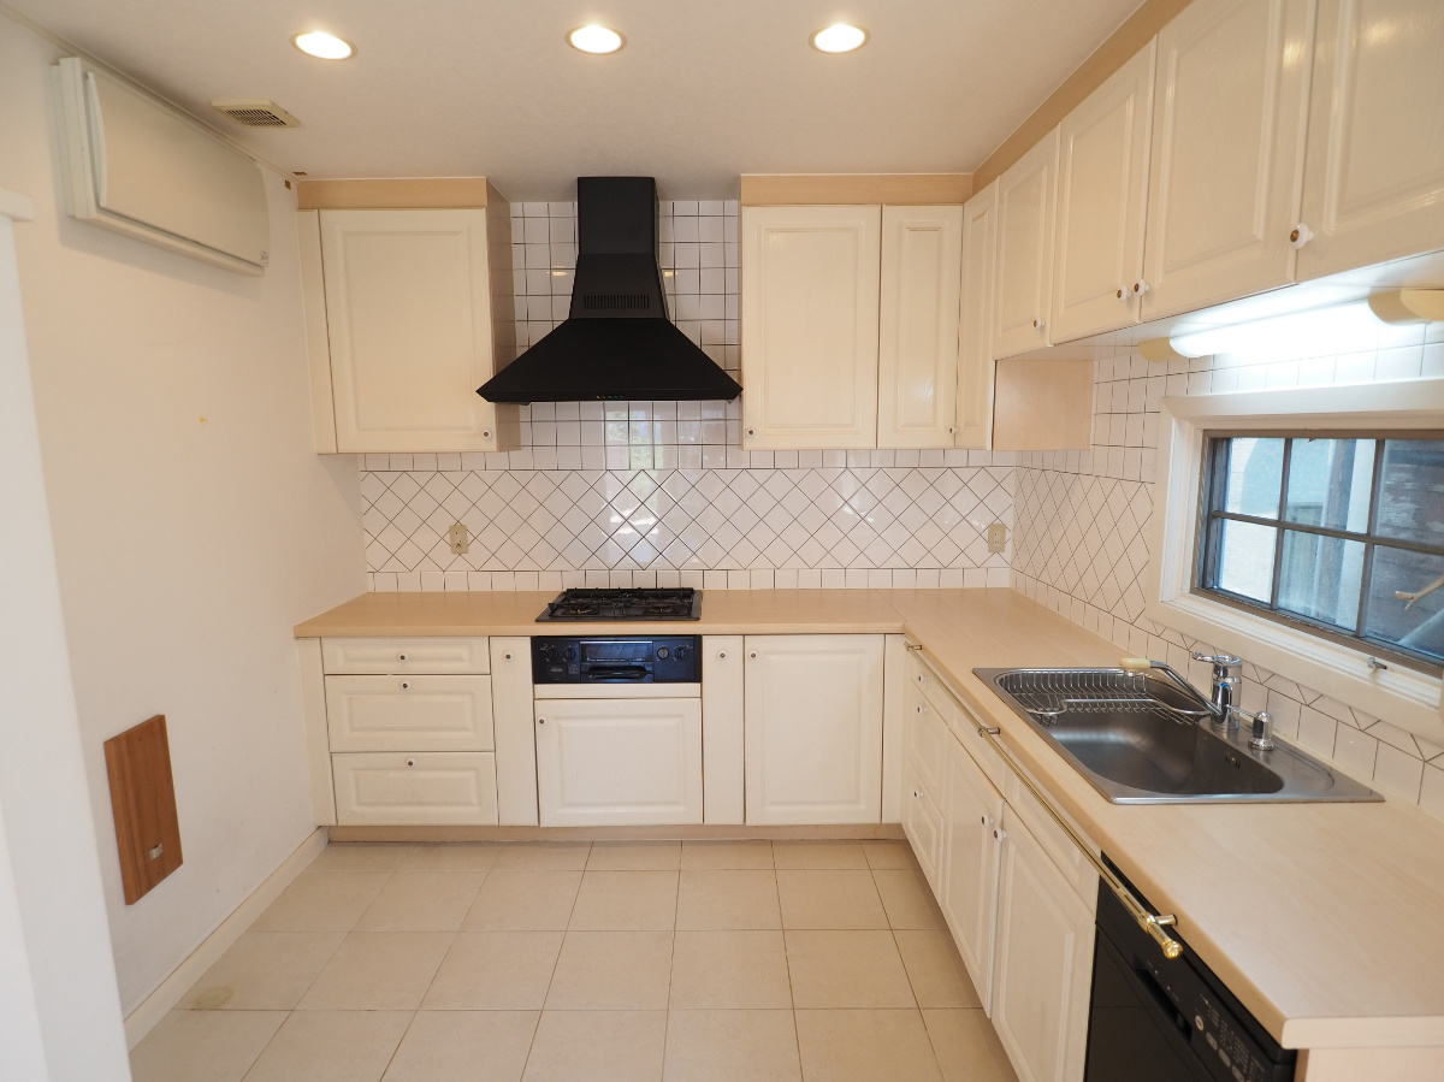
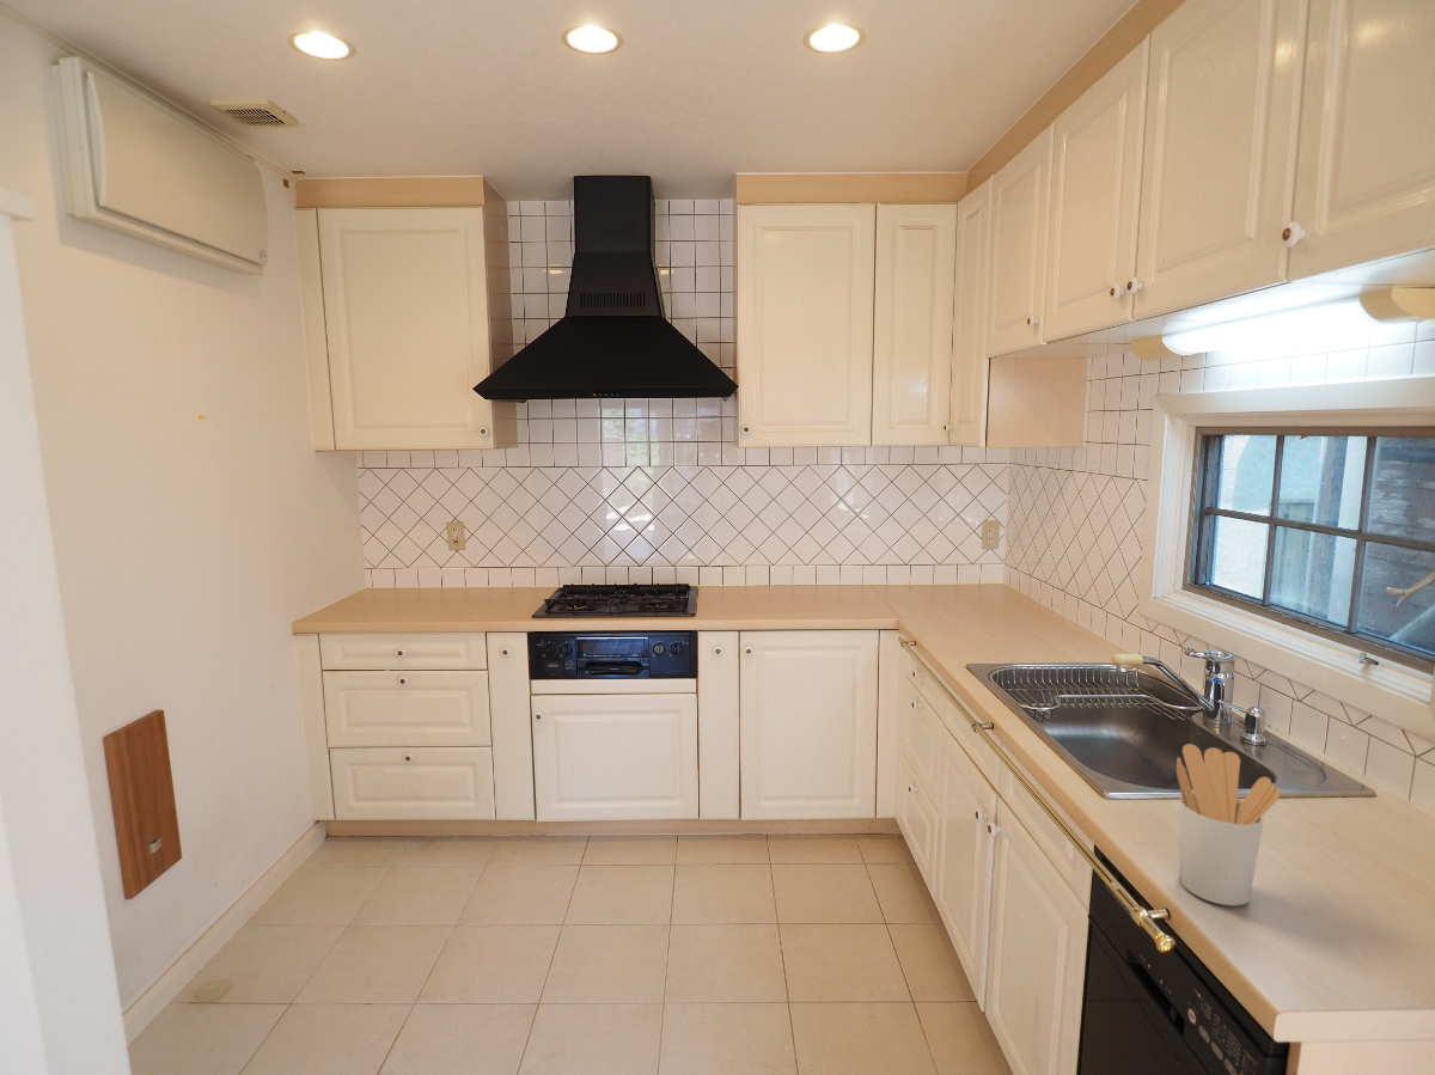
+ utensil holder (1214, 819)
